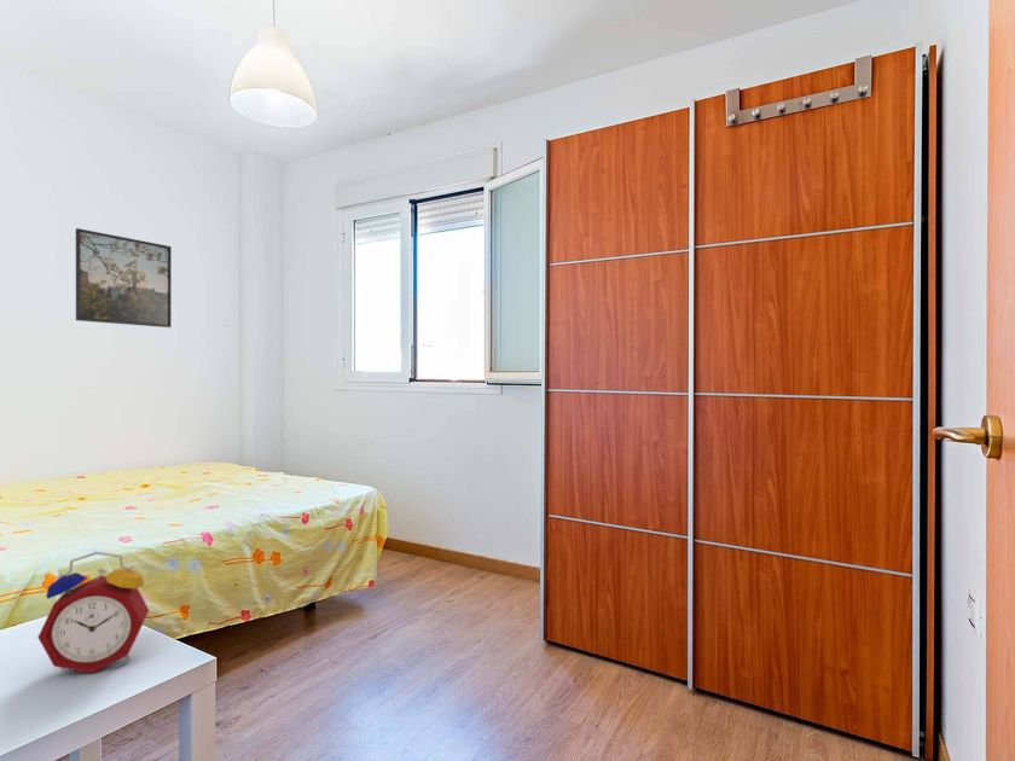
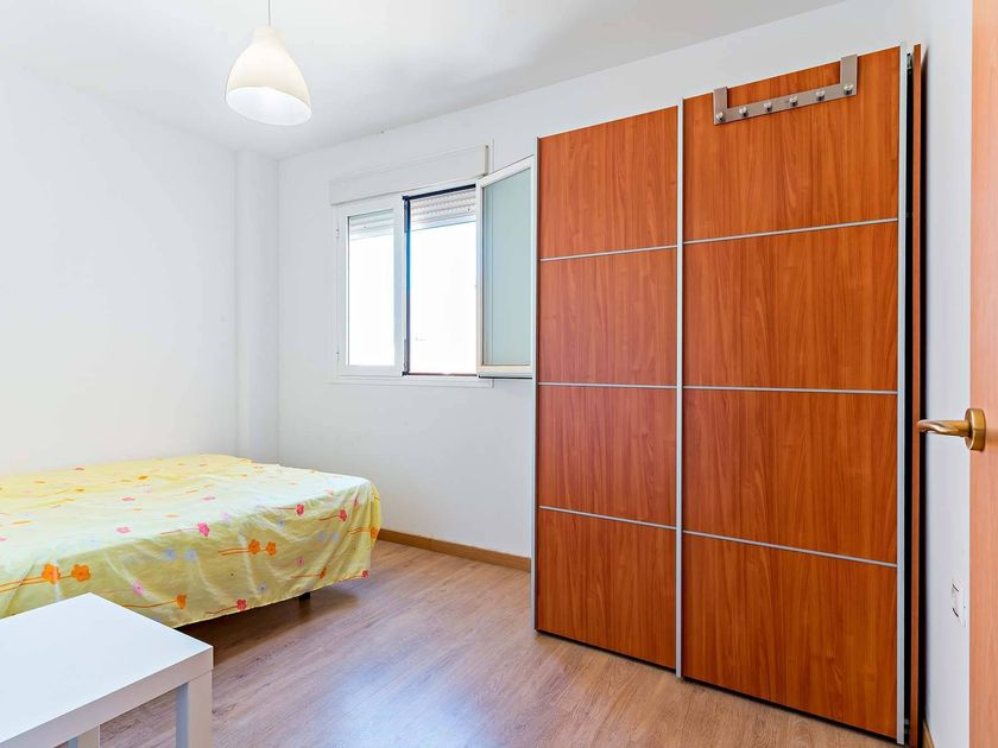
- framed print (126, 280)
- alarm clock (98, 605)
